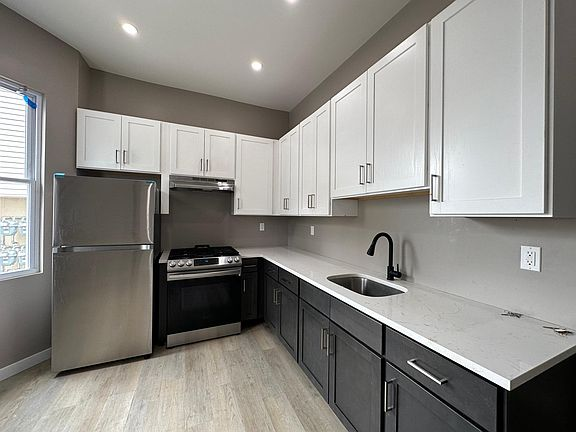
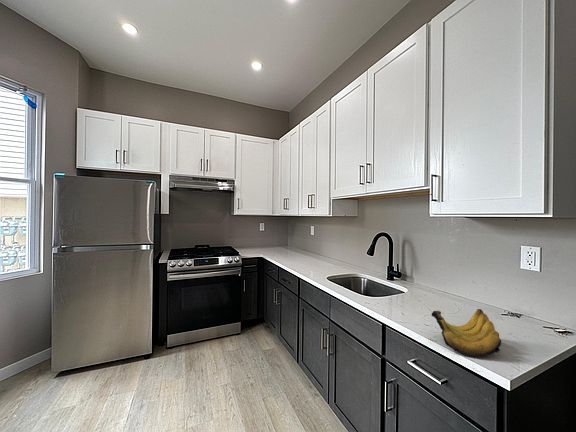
+ banana bunch (470, 329)
